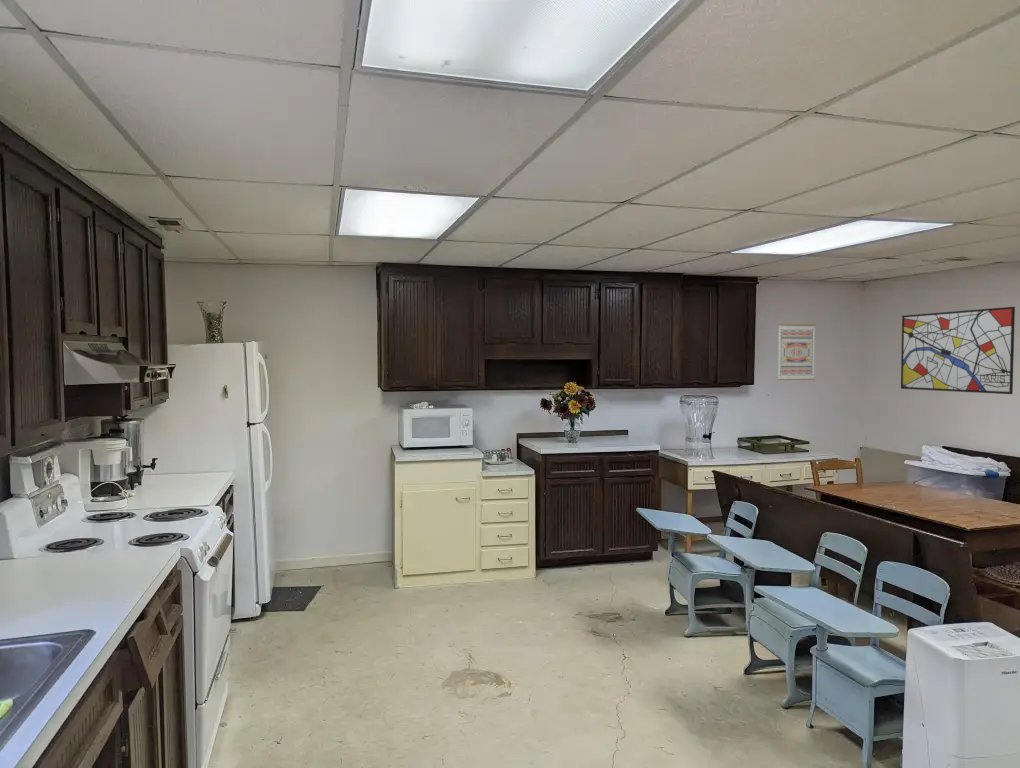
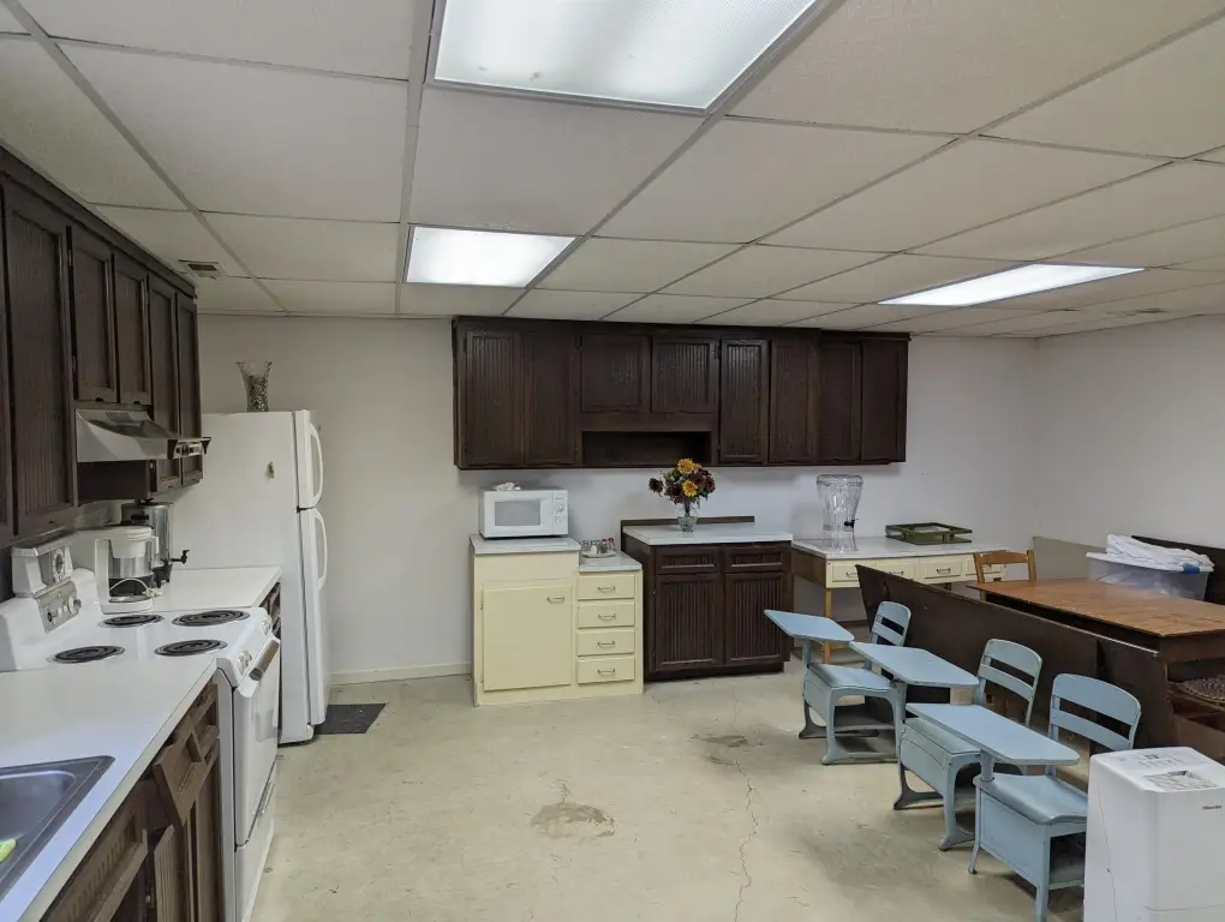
- wall art (796, 352)
- wall art (952, 351)
